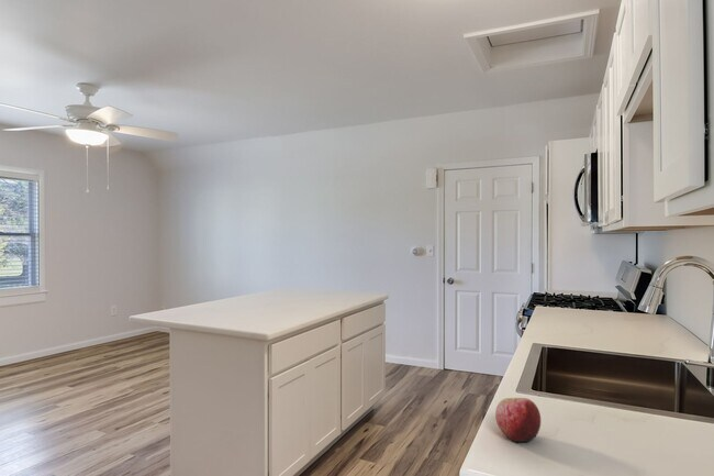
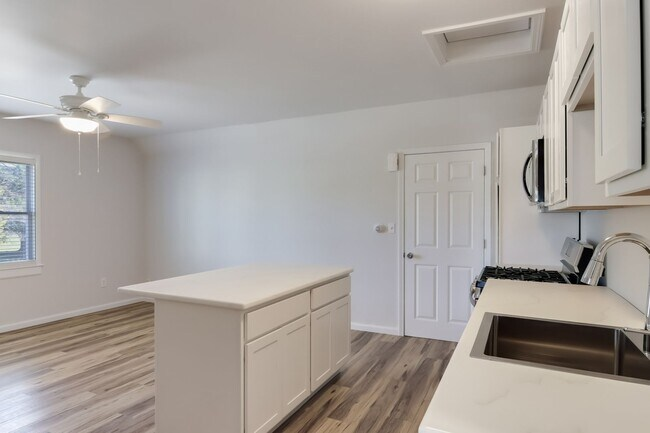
- apple (517, 416)
